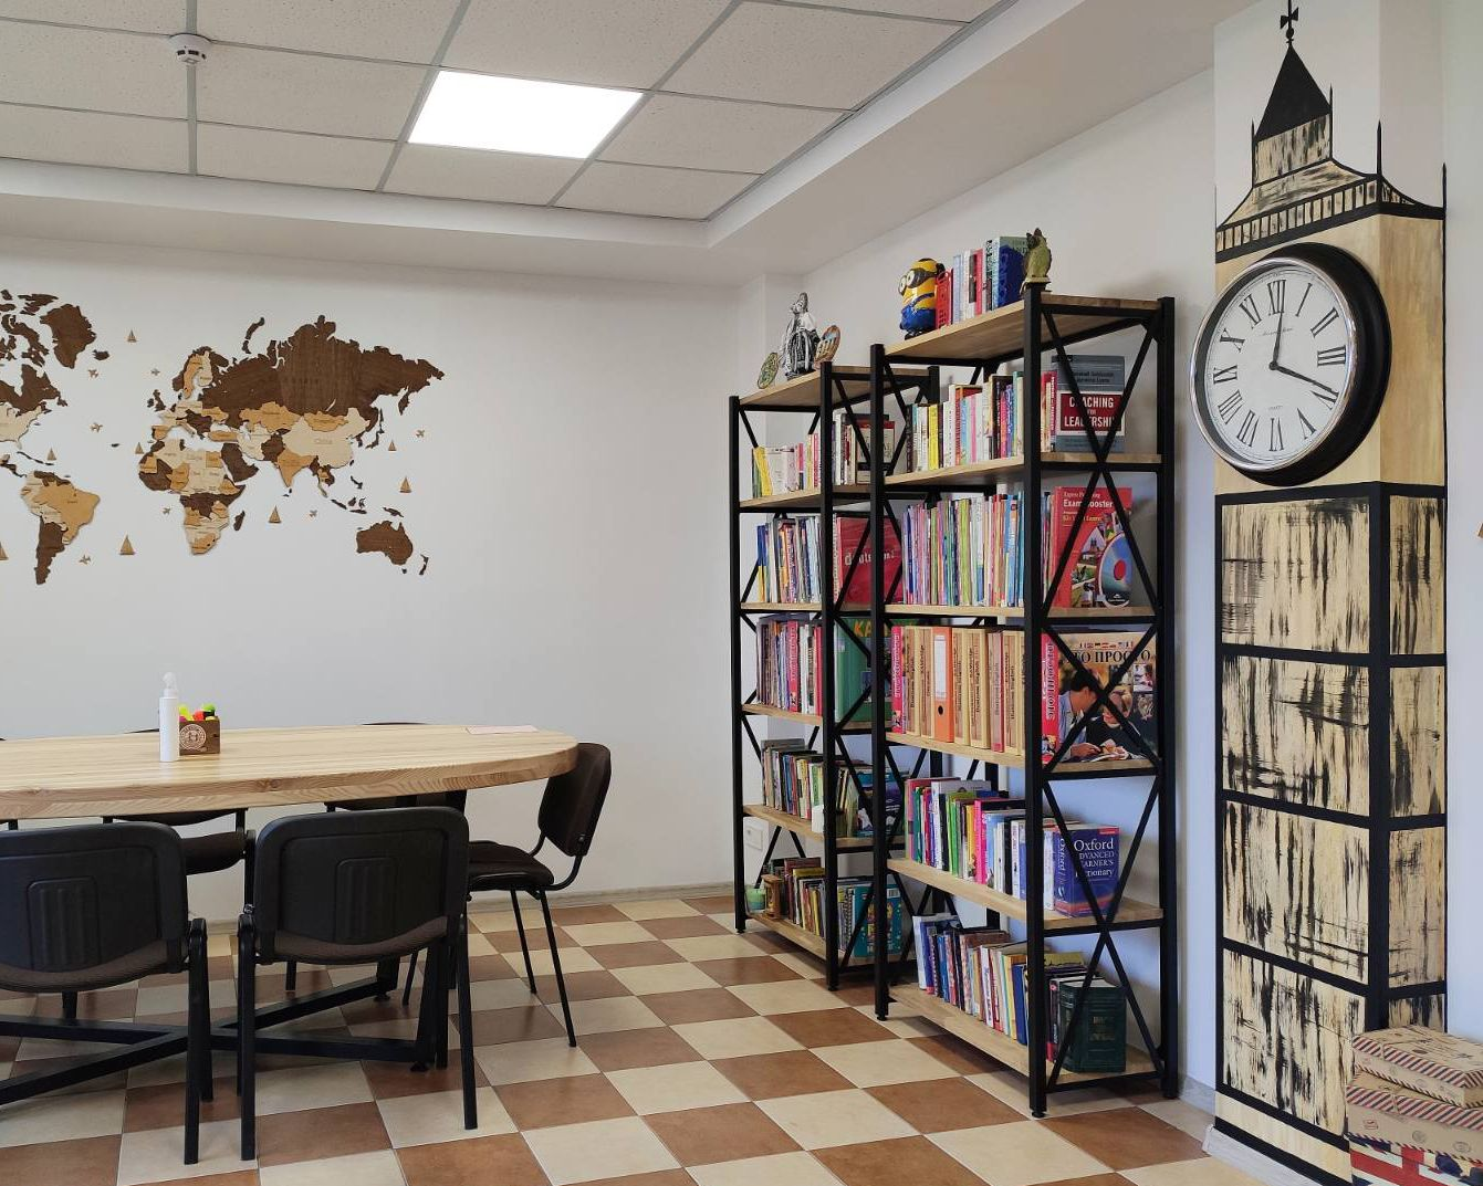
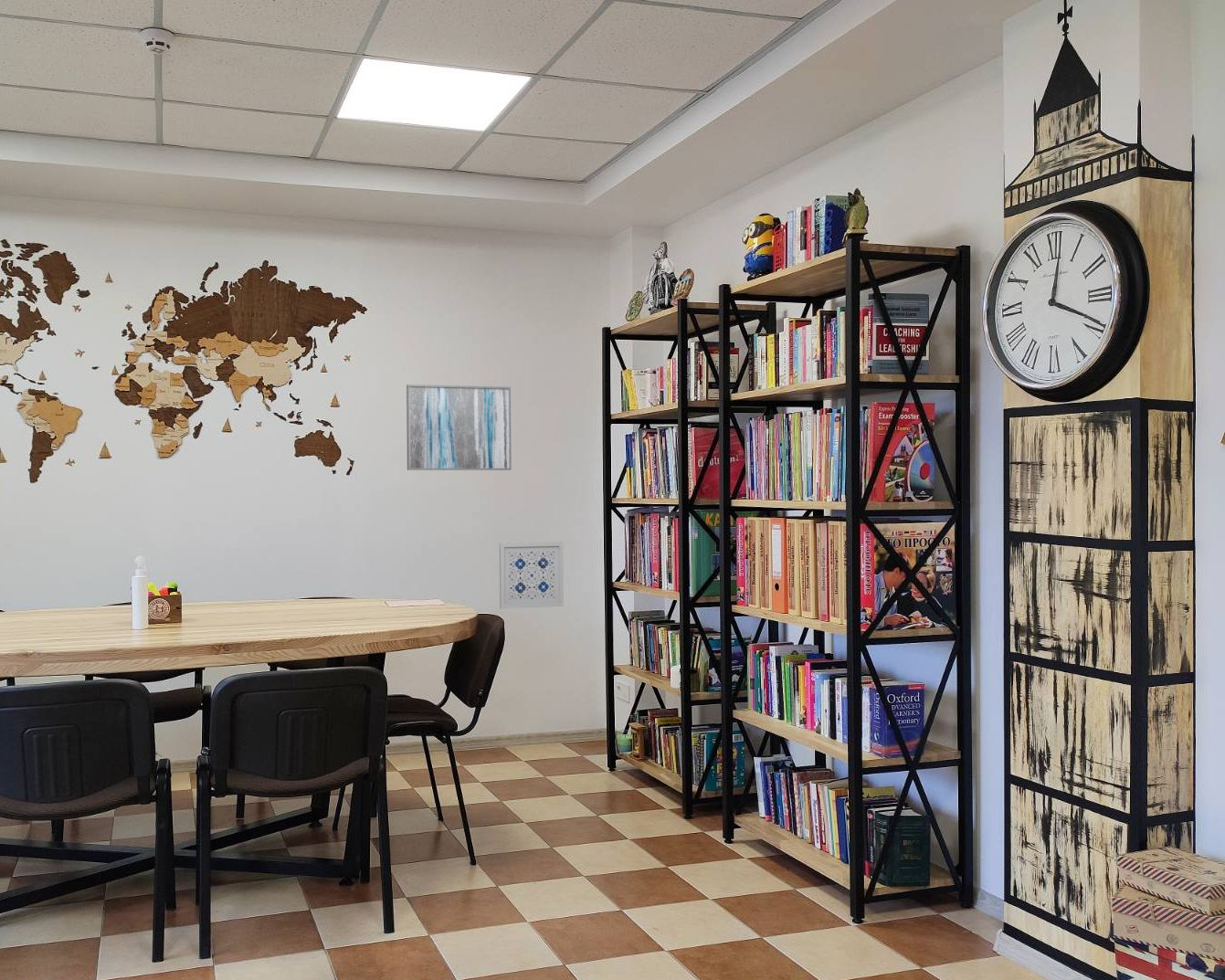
+ wall art (459, 427)
+ wall art (531, 574)
